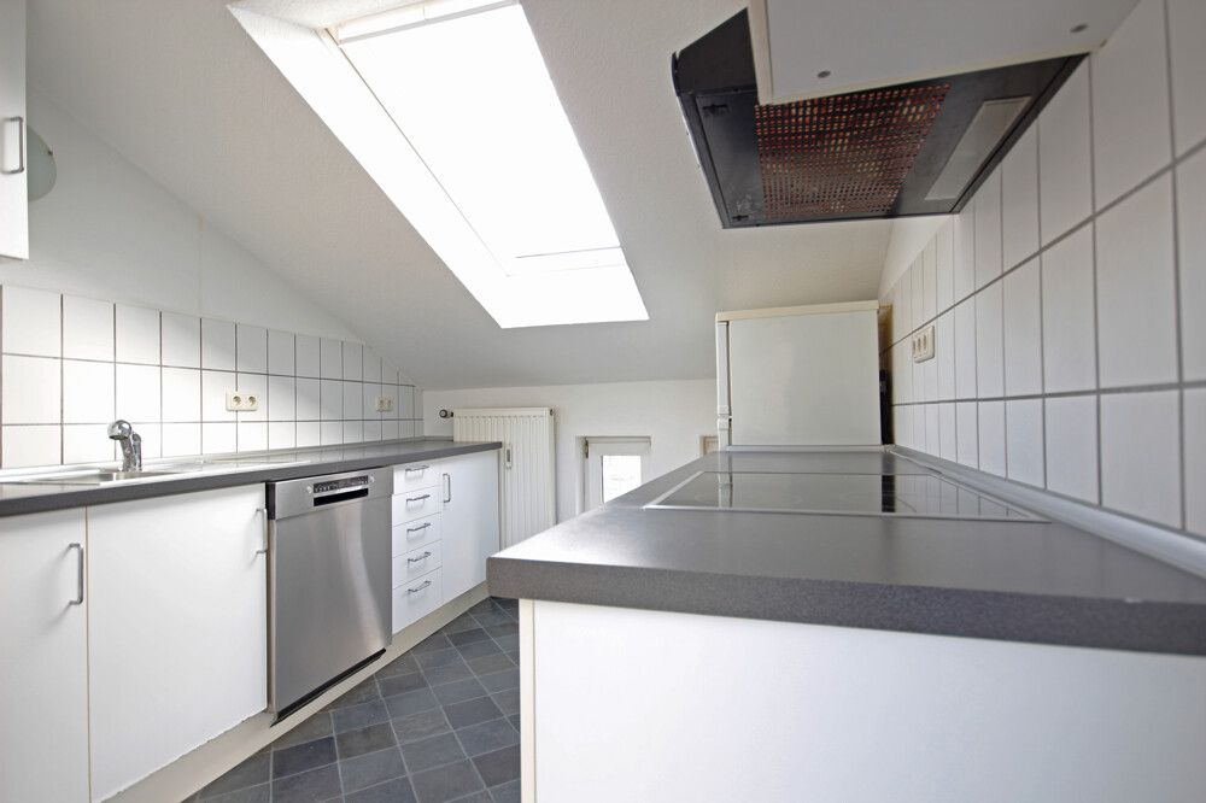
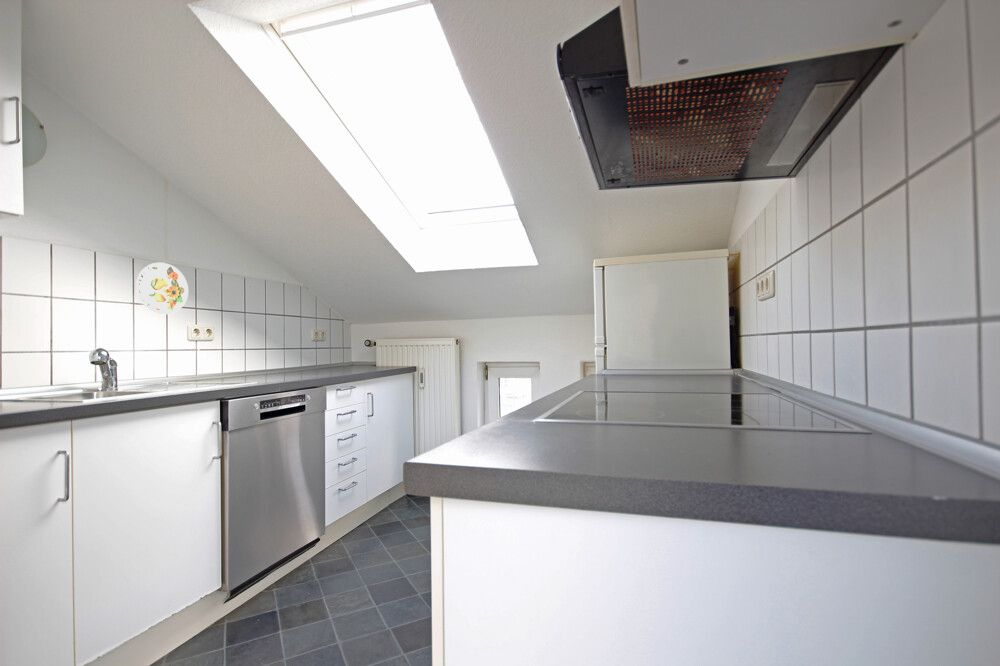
+ decorative plate (162, 288)
